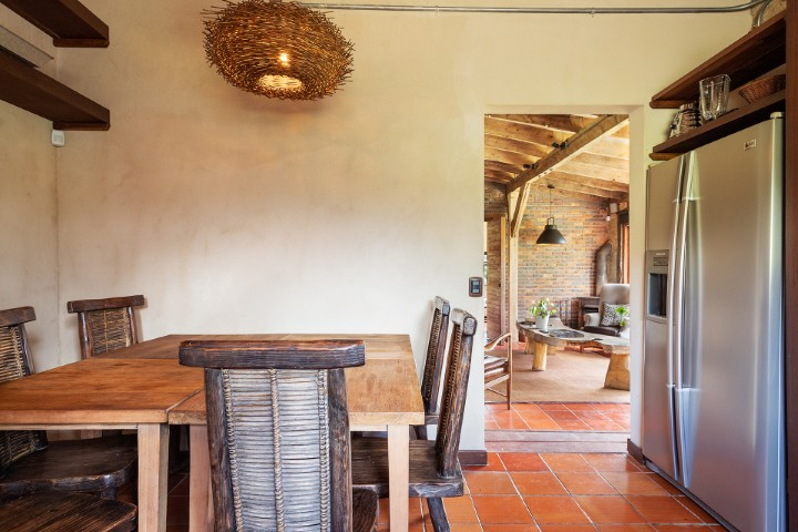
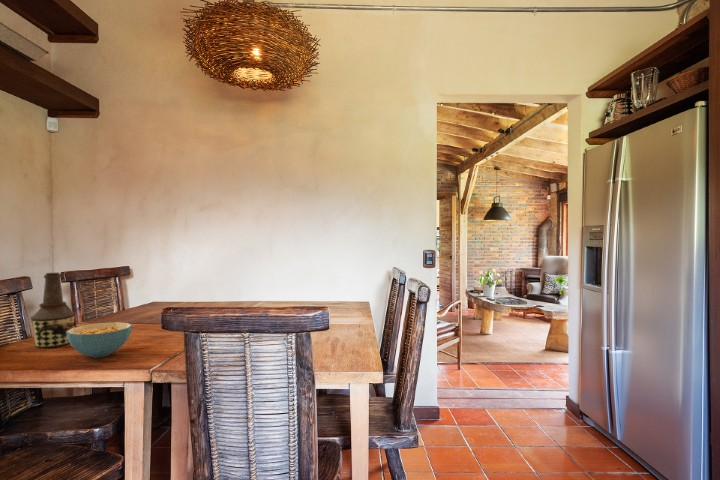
+ bottle (55, 308)
+ cereal bowl (100, 341)
